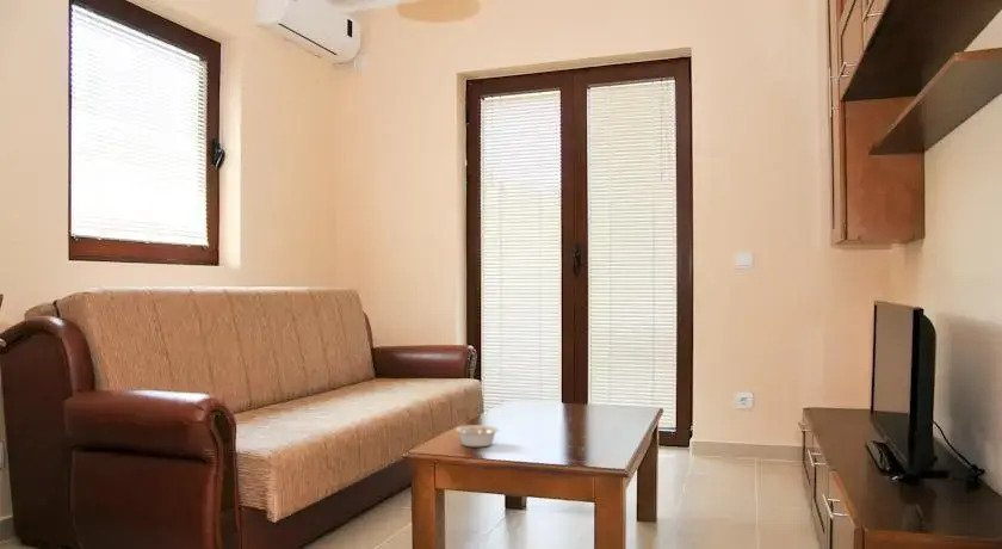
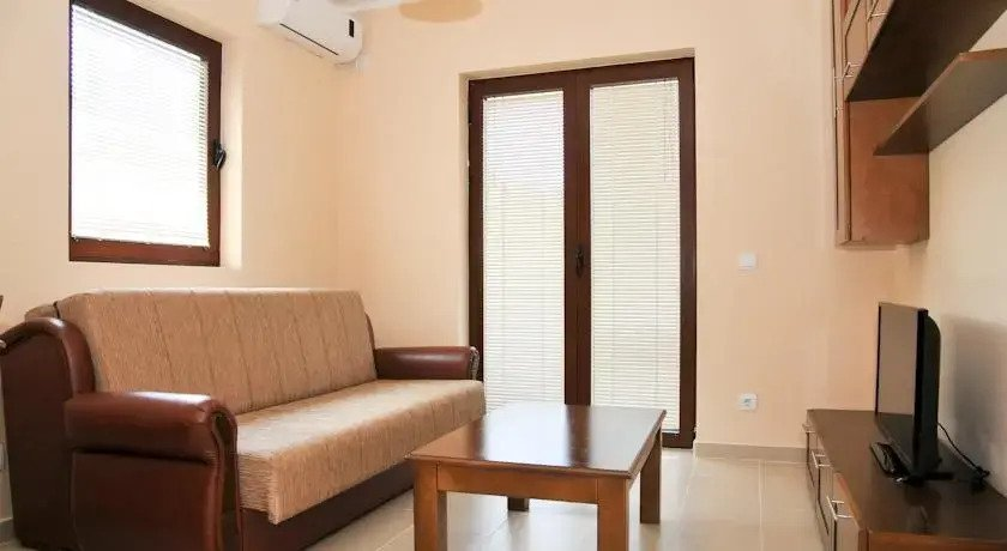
- legume (478, 434)
